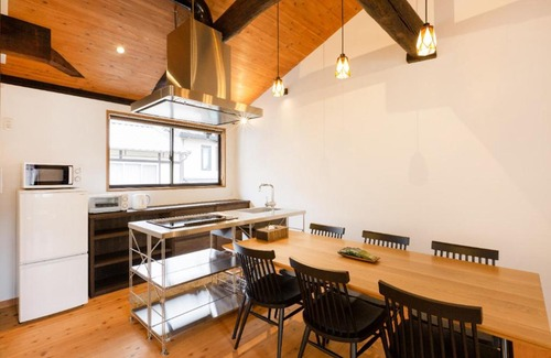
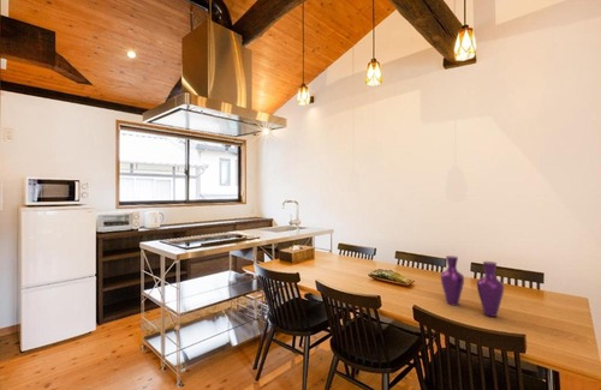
+ vase (476, 284)
